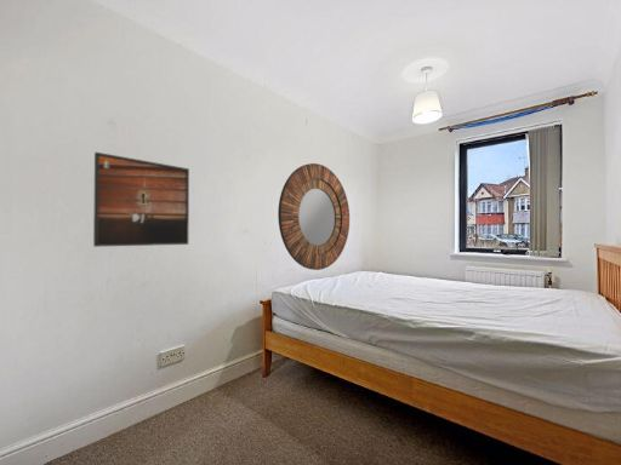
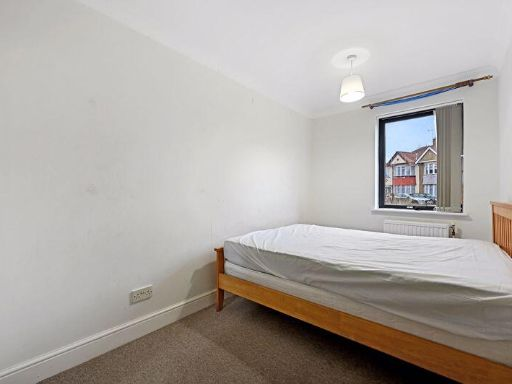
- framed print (146, 202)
- home mirror (318, 217)
